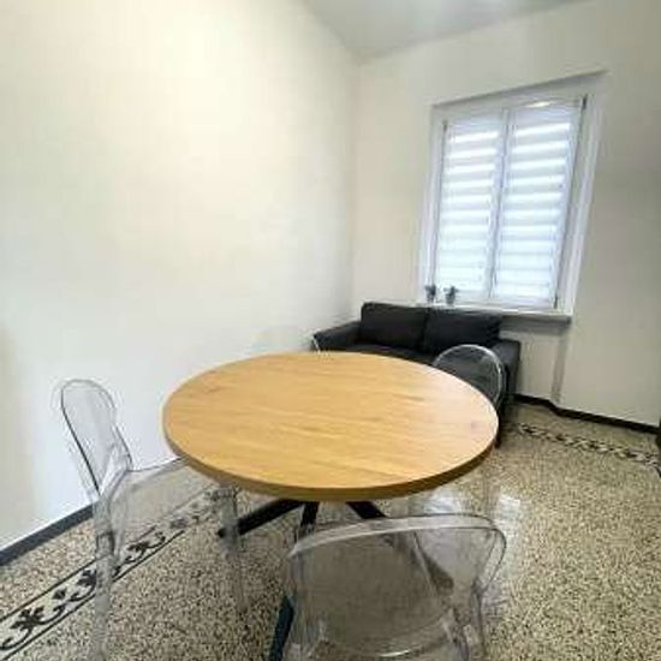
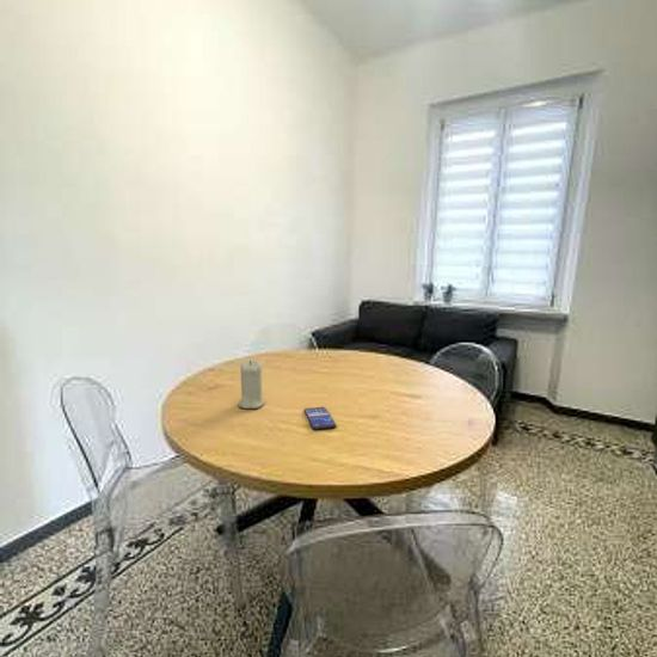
+ candle (250, 382)
+ smartphone (319, 417)
